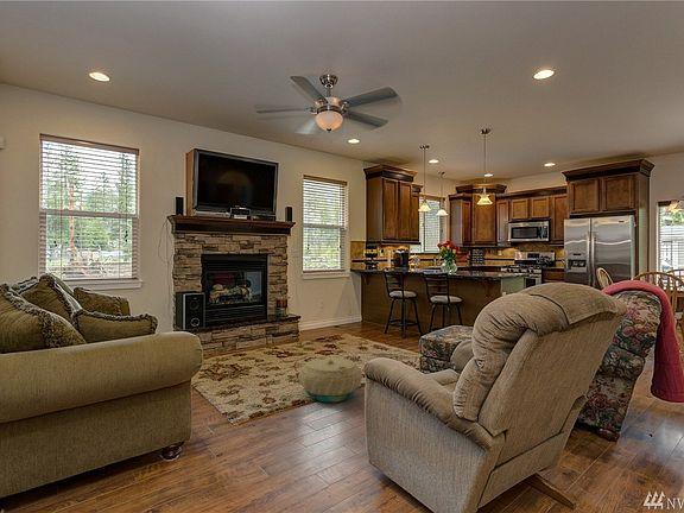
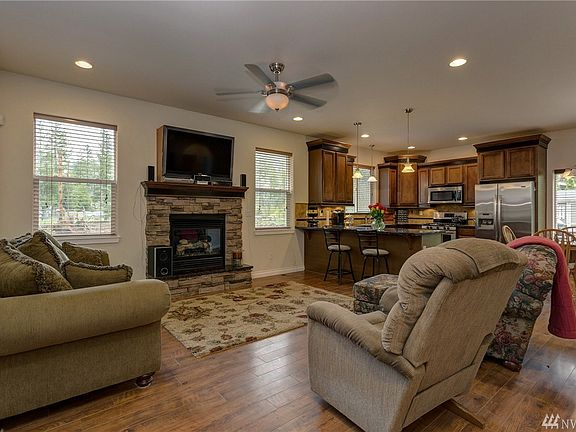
- basket (330, 376)
